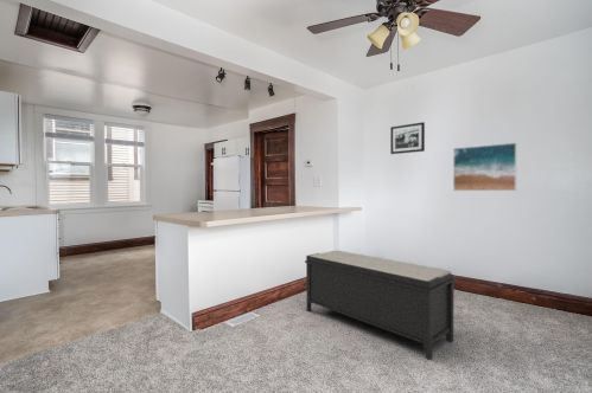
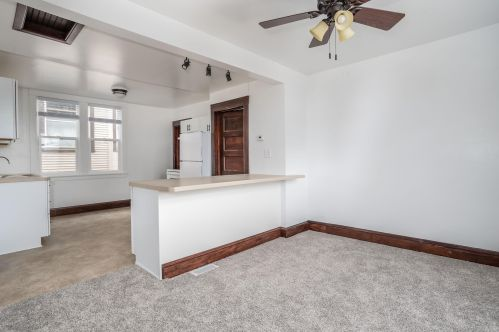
- picture frame (407, 138)
- bench (371, 292)
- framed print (483, 168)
